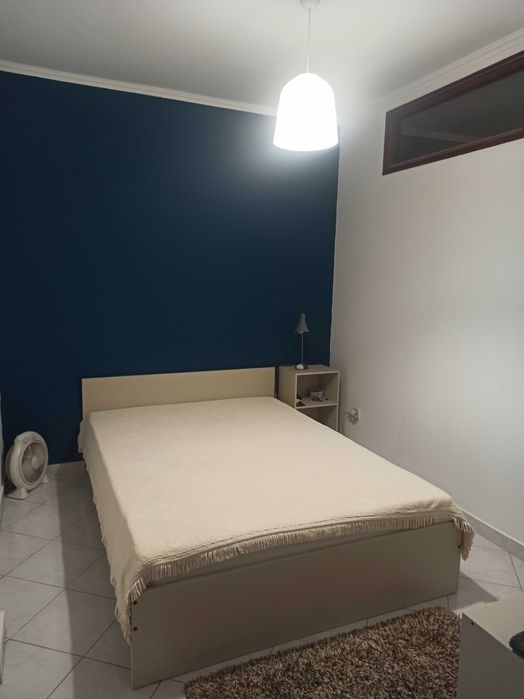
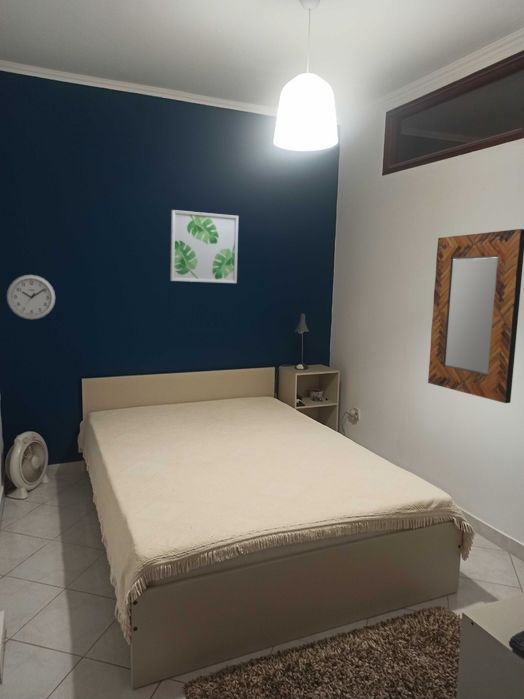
+ home mirror (471, 314)
+ wall art (204, 247)
+ wall clock (31, 297)
